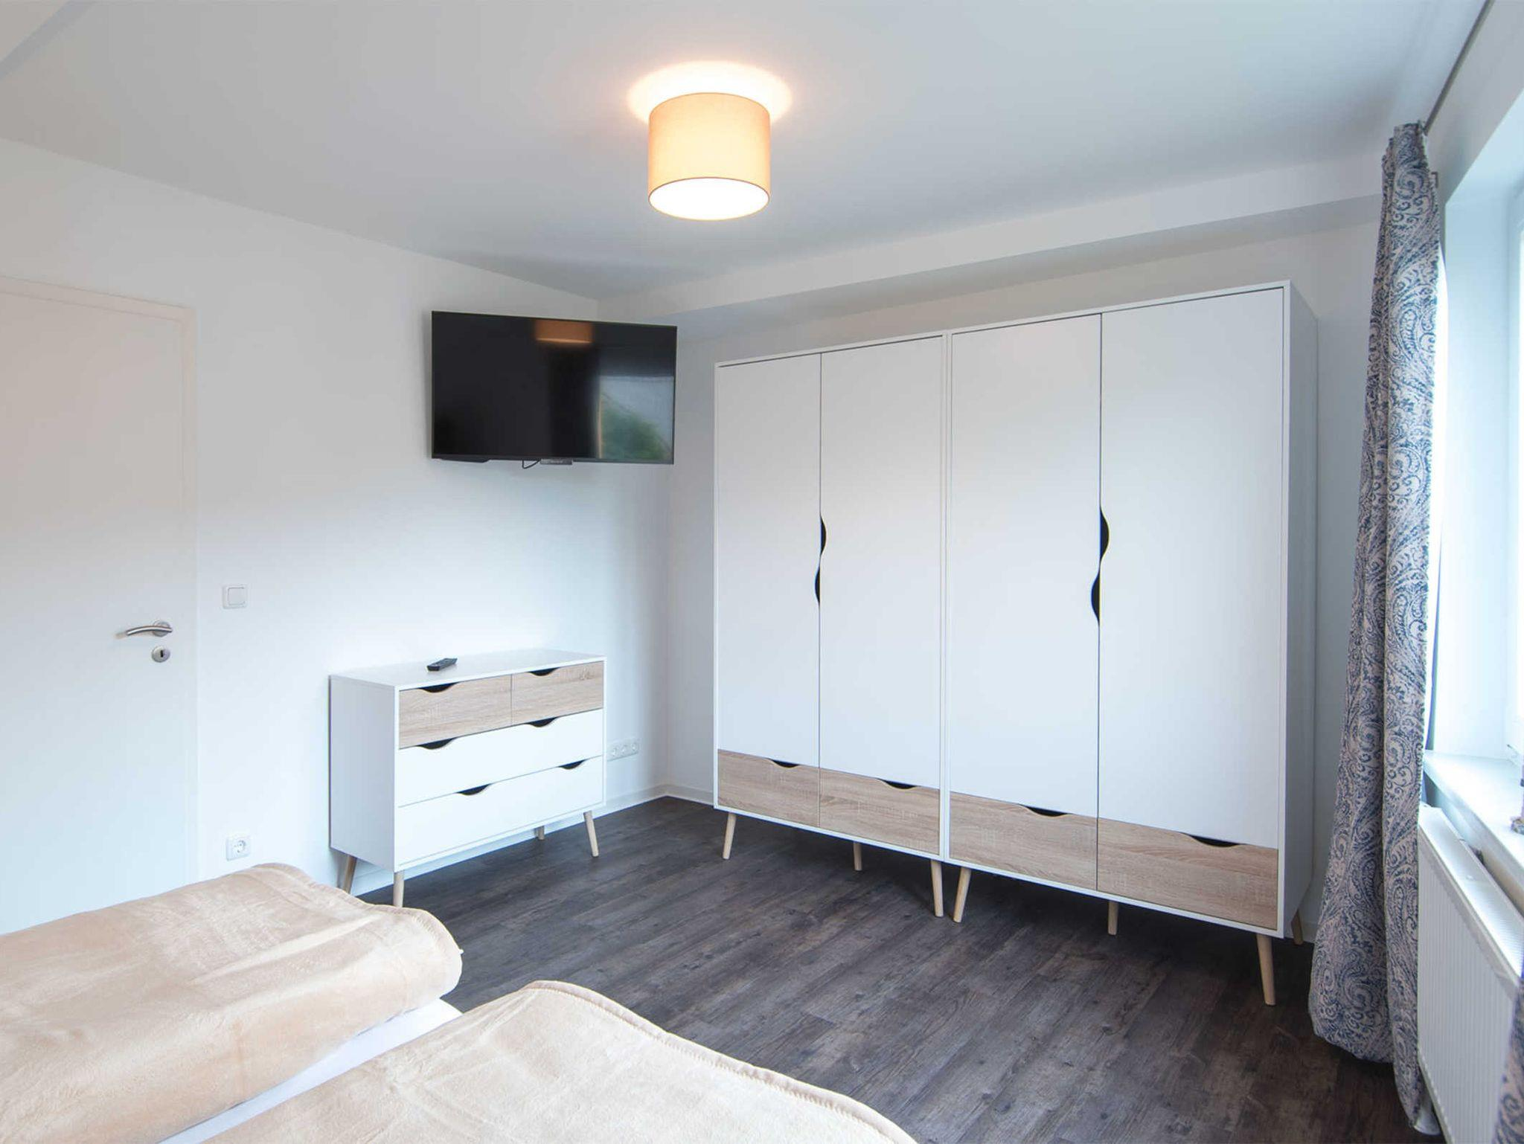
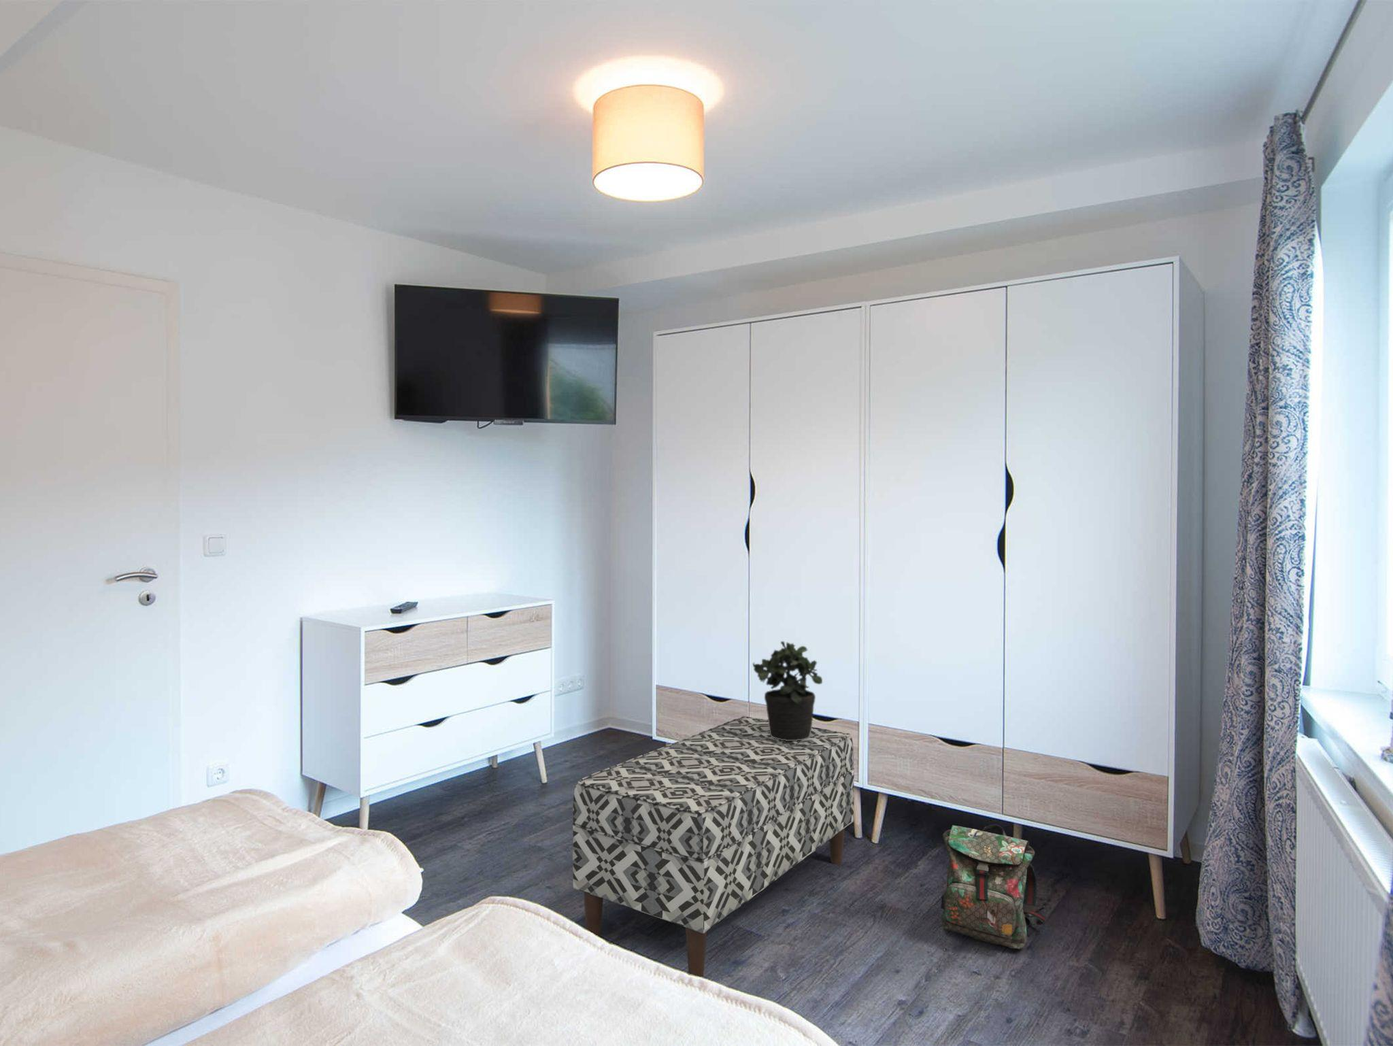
+ backpack (998, 877)
+ potted plant (787, 687)
+ bench (726, 825)
